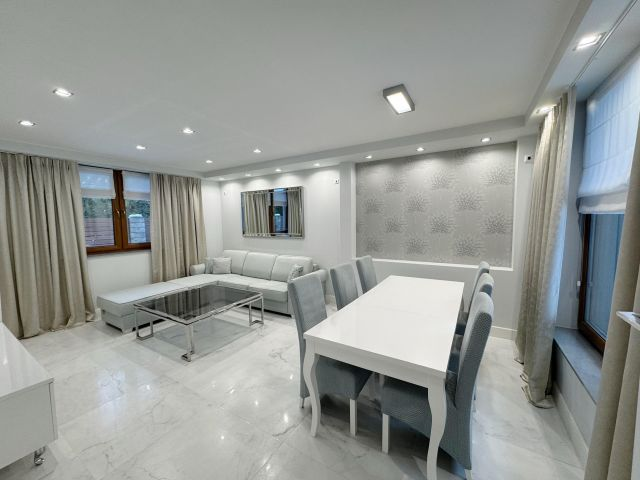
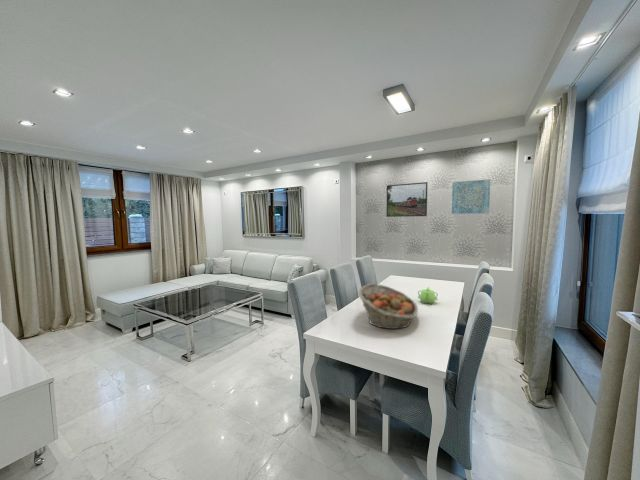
+ teapot (427, 295)
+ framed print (406, 200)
+ wall art (470, 197)
+ fruit basket (387, 304)
